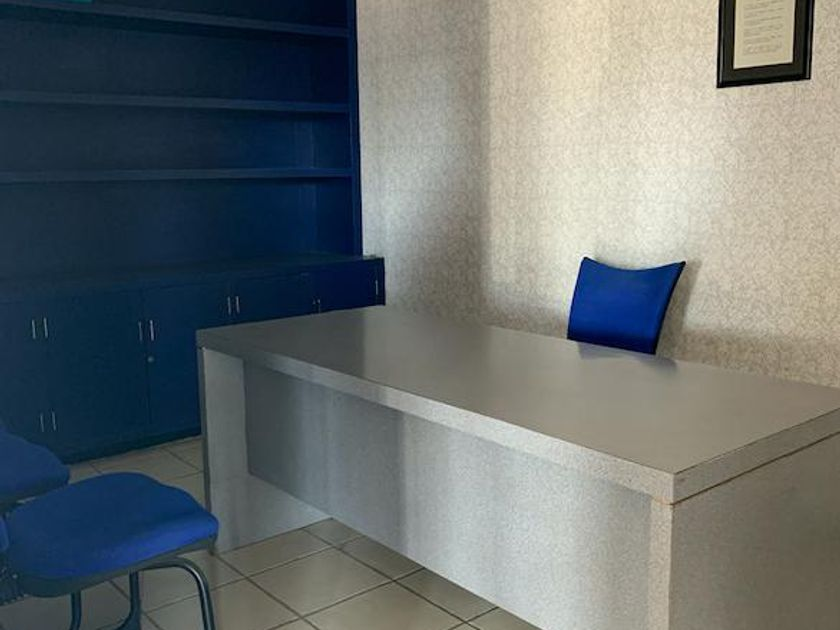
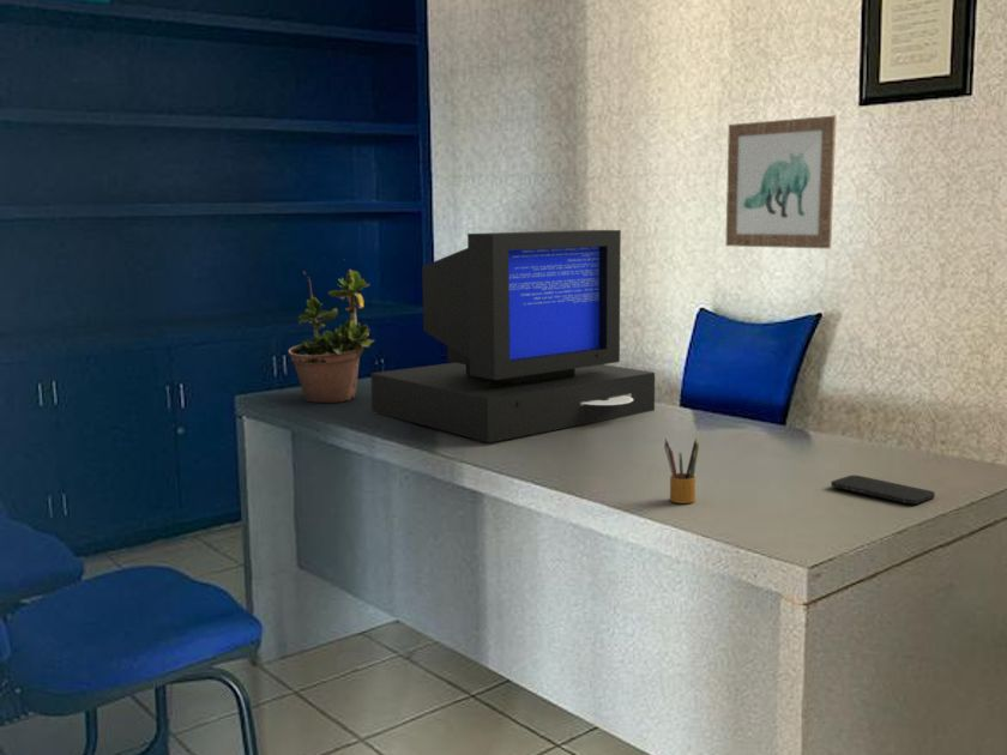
+ monitor (519, 322)
+ smartphone (881, 489)
+ pencil box (682, 470)
+ wall art (778, 183)
+ potted plant (326, 331)
